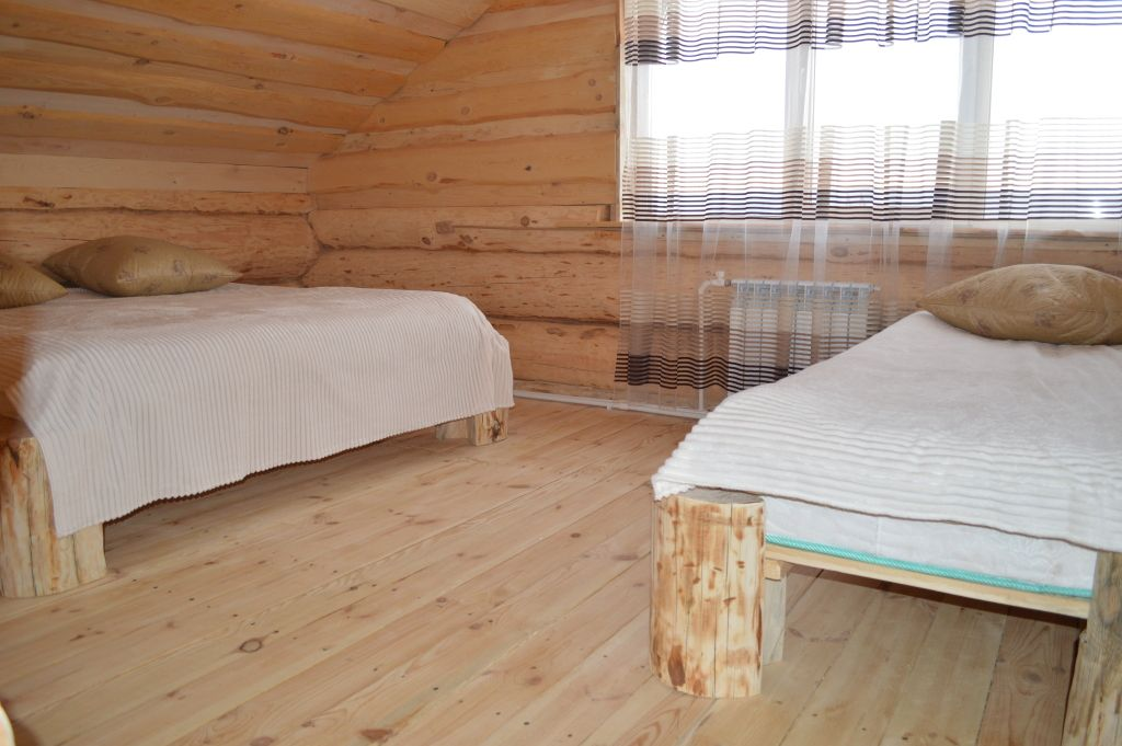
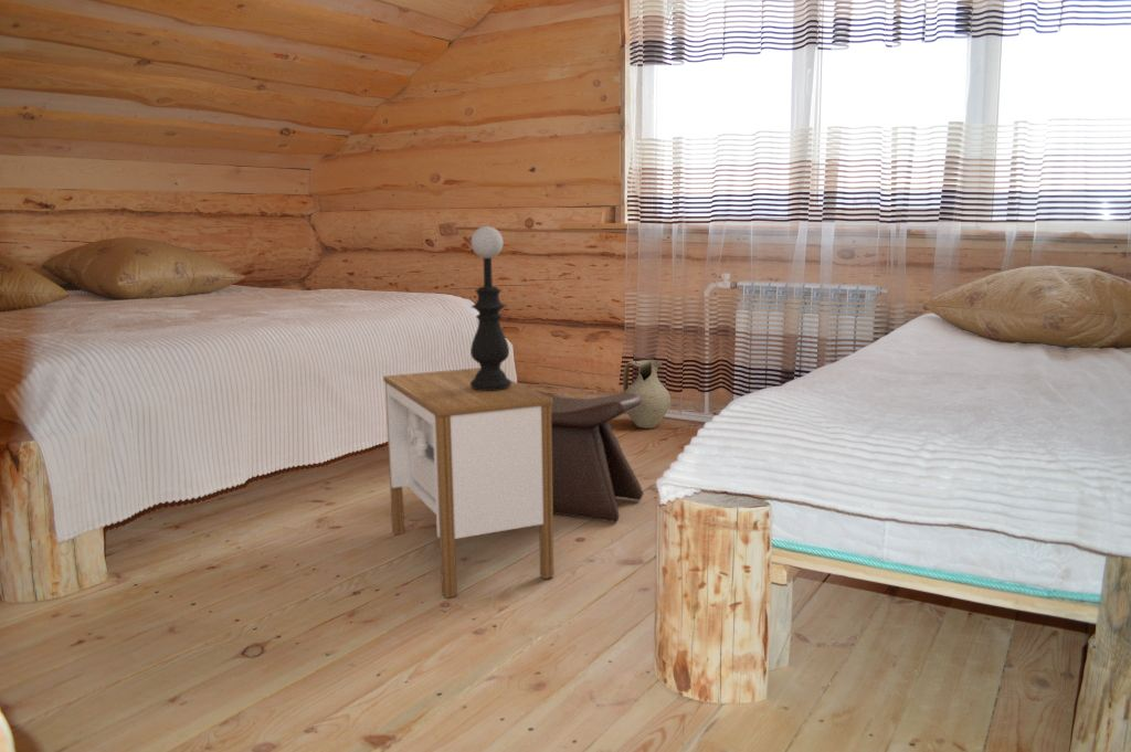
+ stool (559, 447)
+ table lamp (488, 307)
+ nightstand (467, 470)
+ ceramic jug (646, 393)
